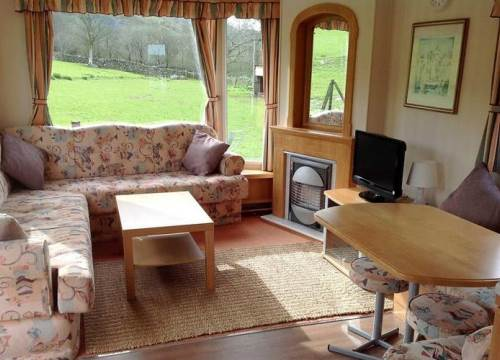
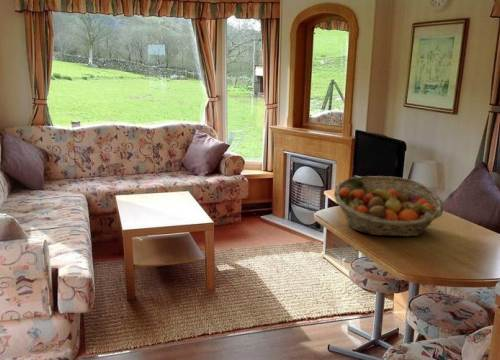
+ fruit basket (386, 205)
